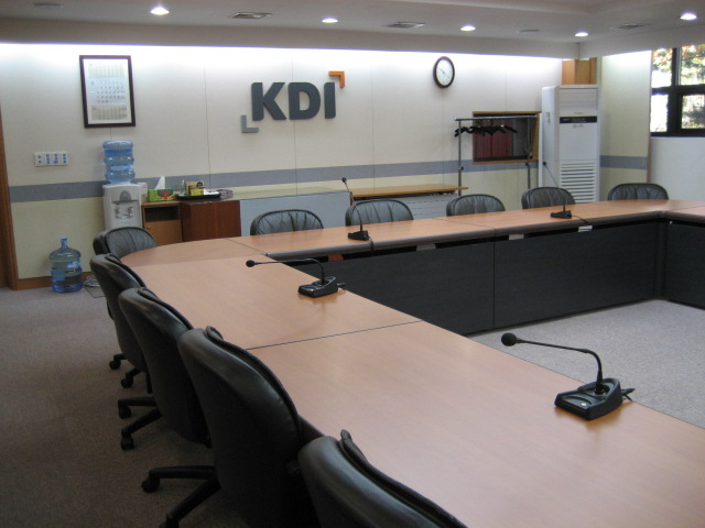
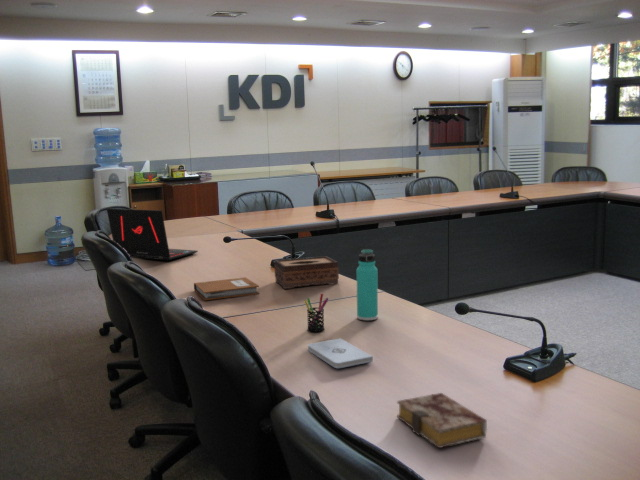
+ book (439, 417)
+ tissue box (306, 271)
+ notepad (338, 352)
+ notebook (227, 287)
+ thermos bottle (367, 283)
+ pen holder (315, 312)
+ laptop (152, 231)
